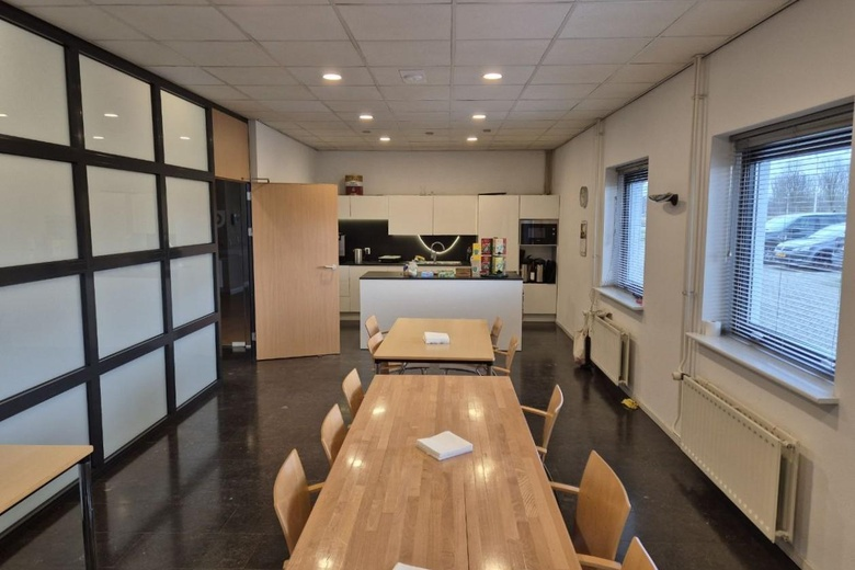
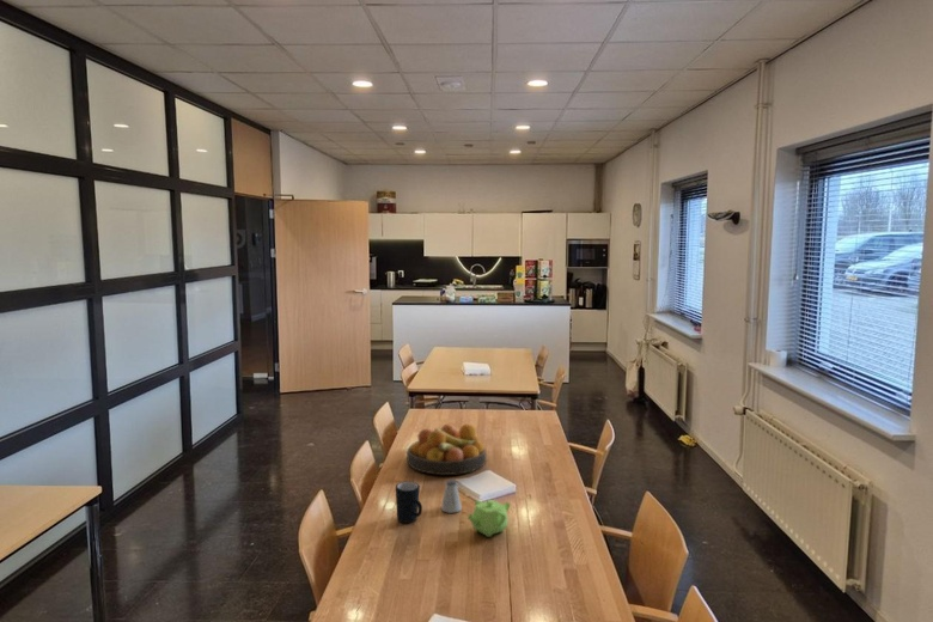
+ teapot (489, 516)
+ mug (410, 504)
+ fruit bowl (446, 443)
+ saltshaker (451, 494)
